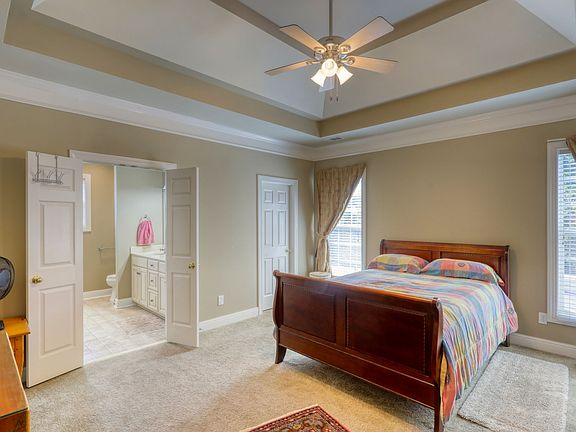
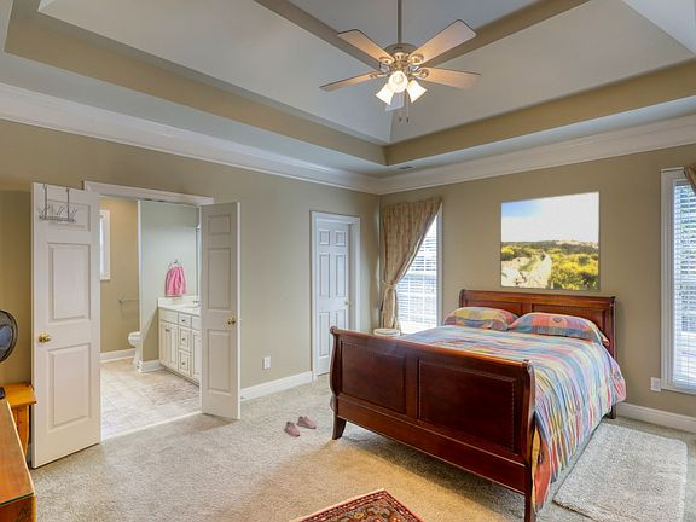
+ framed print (545, 243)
+ shoe (300, 424)
